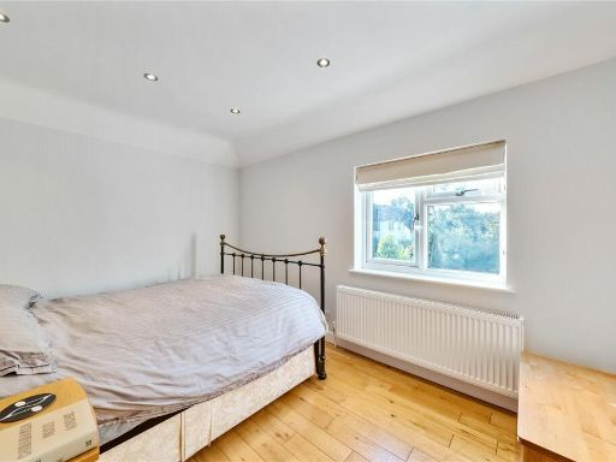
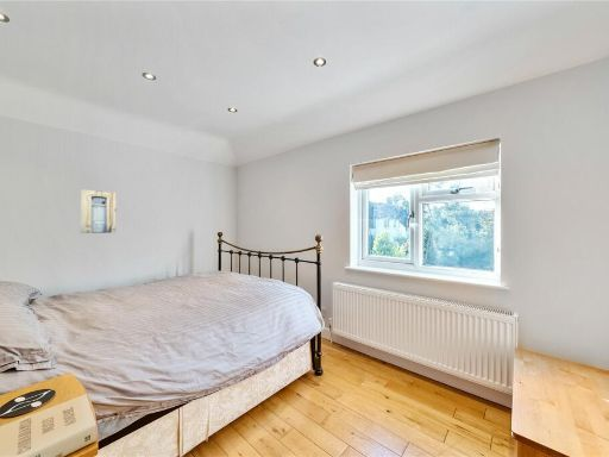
+ wall art (99, 212)
